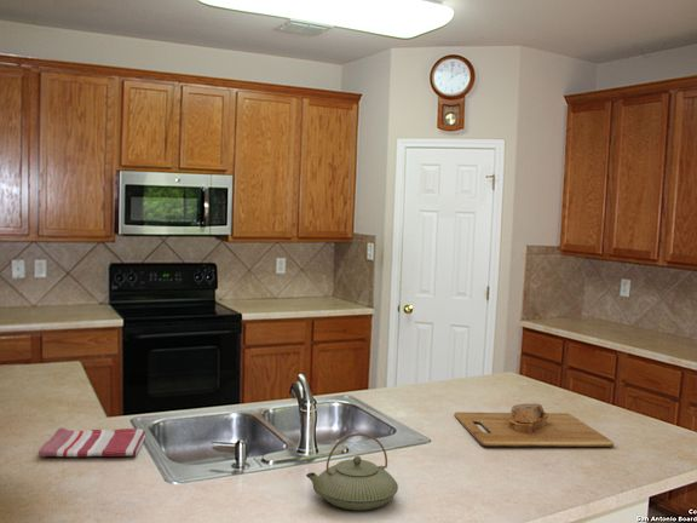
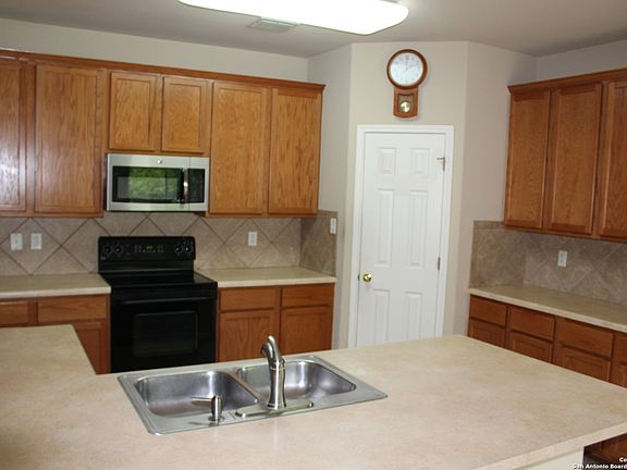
- cutting board (530, 416)
- teapot (351, 466)
- dish towel (94, 442)
